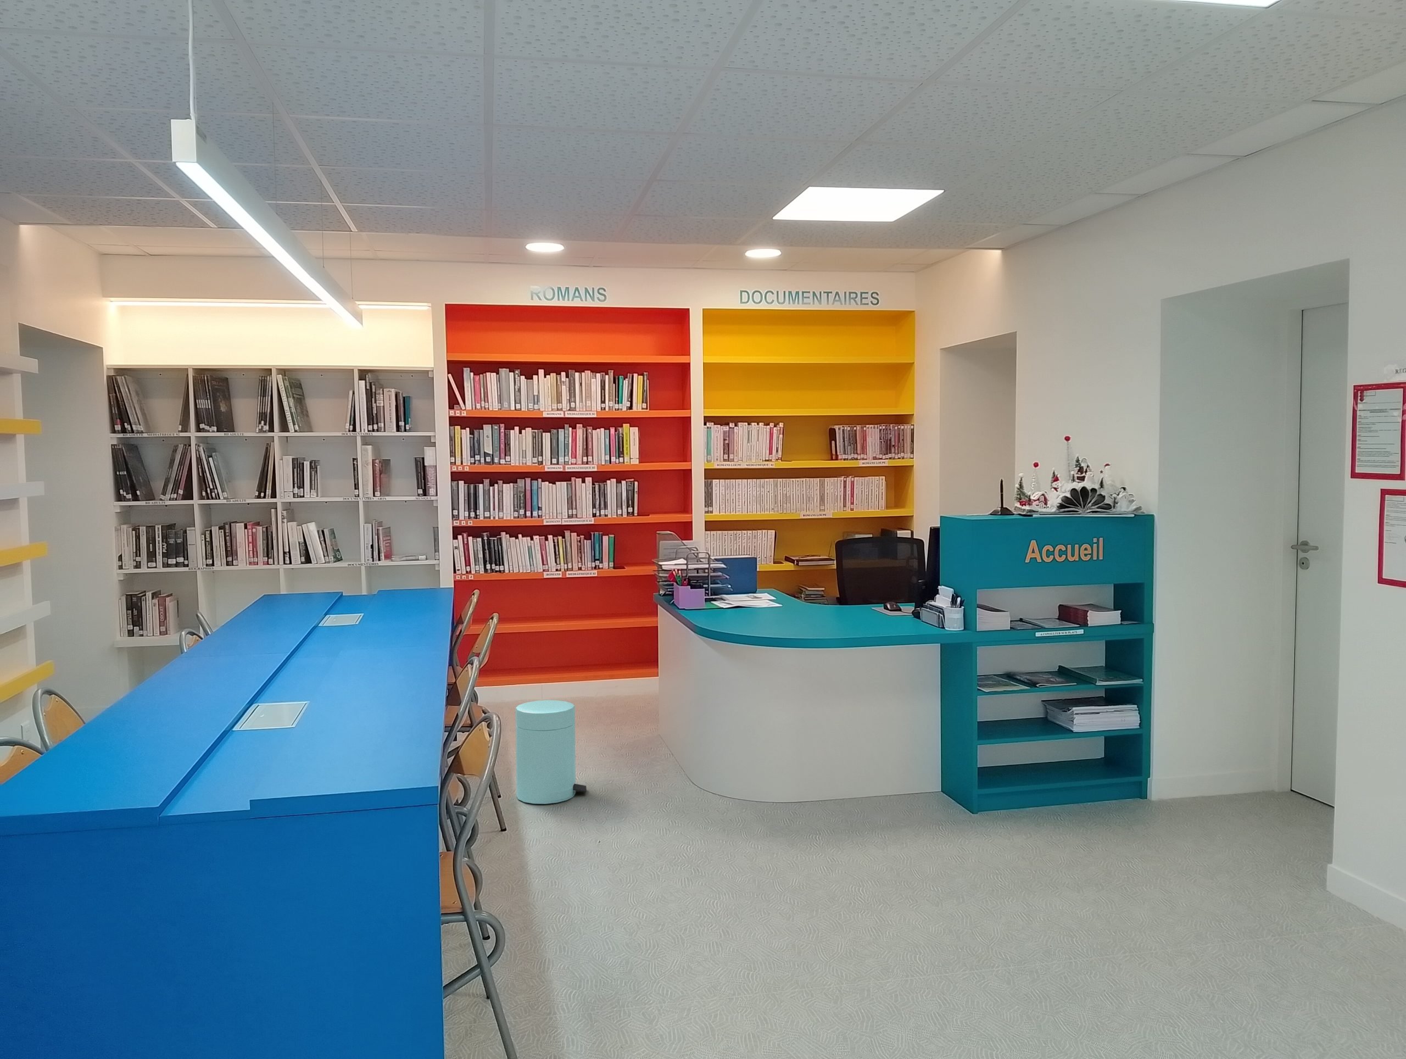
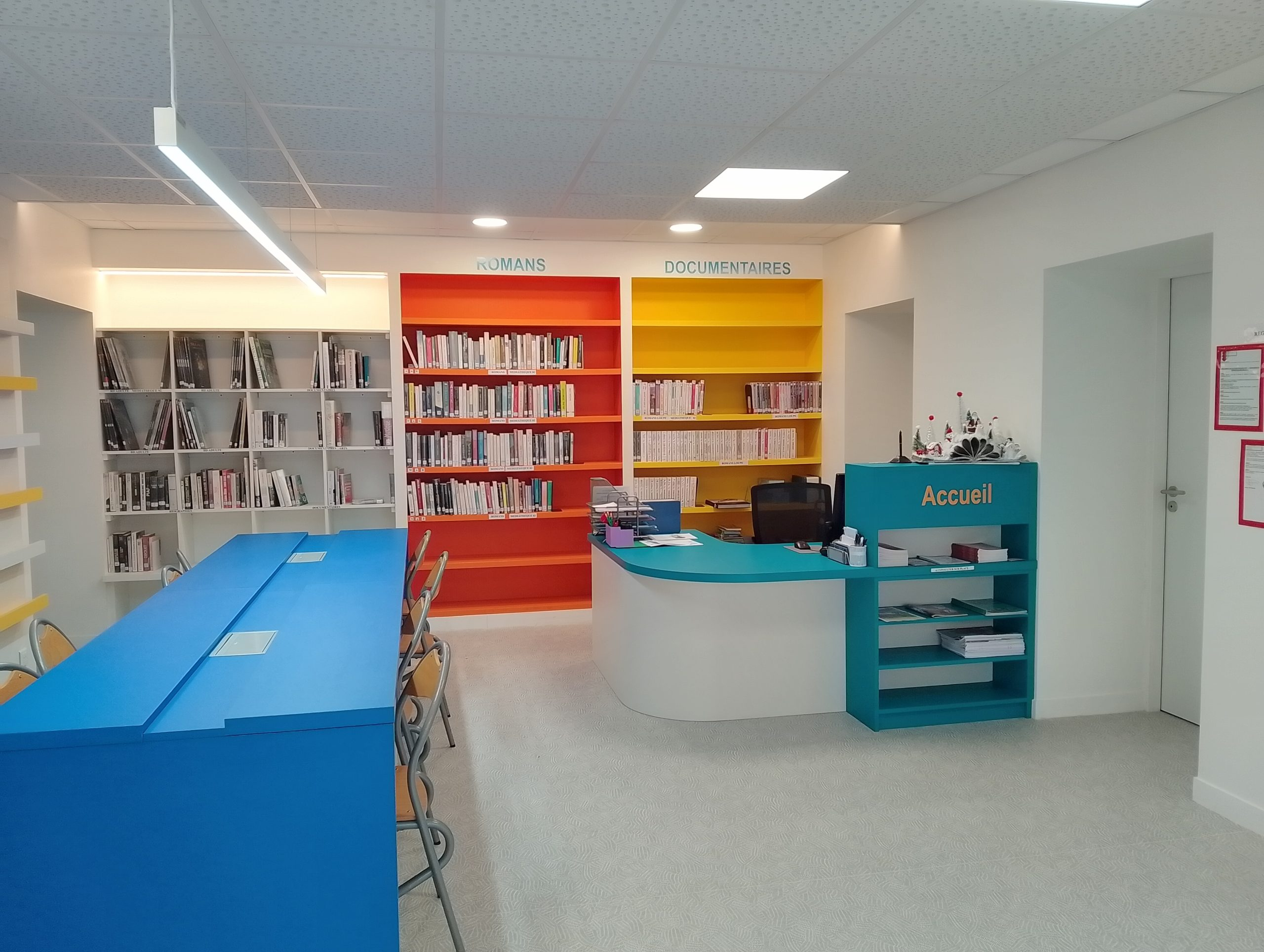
- trash can (551, 750)
